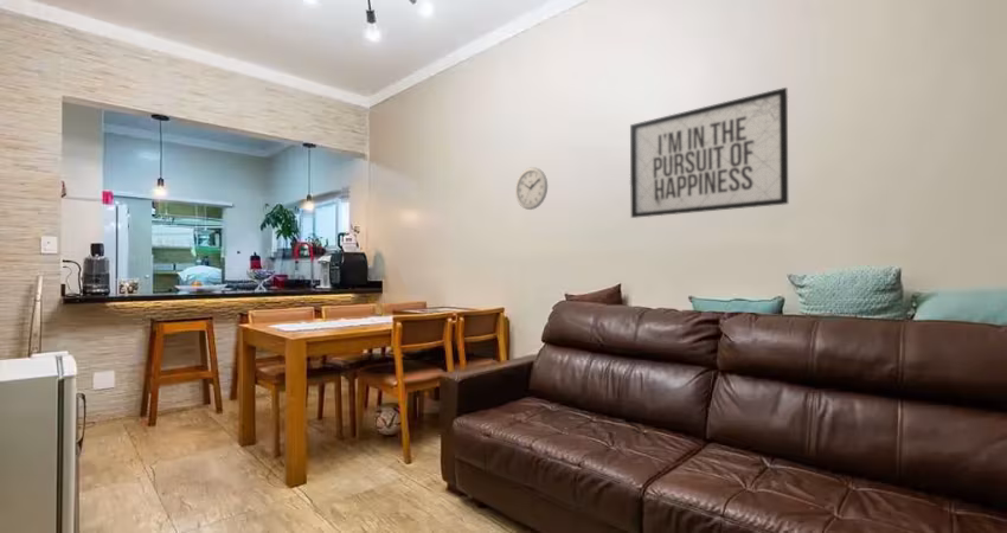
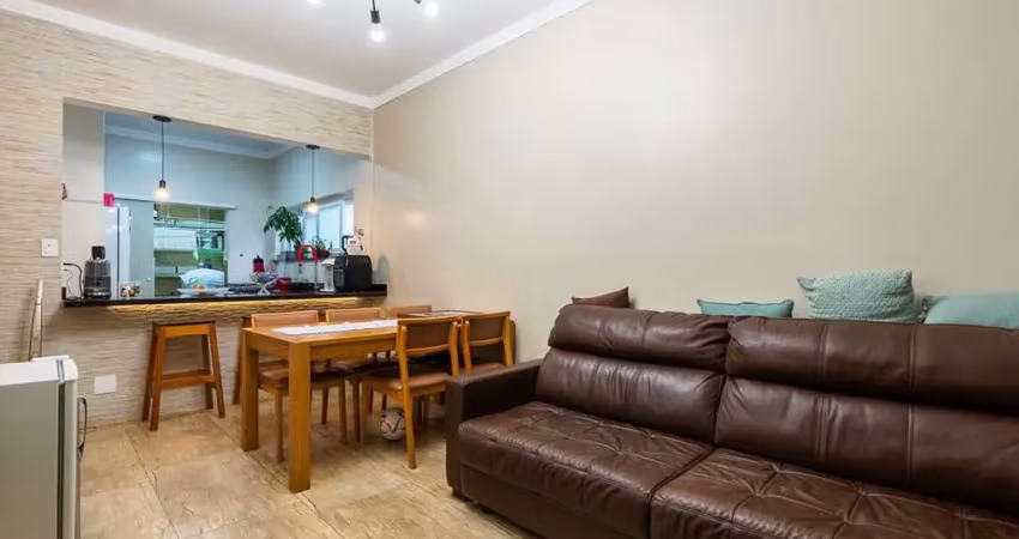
- wall clock (530, 188)
- mirror (700, 160)
